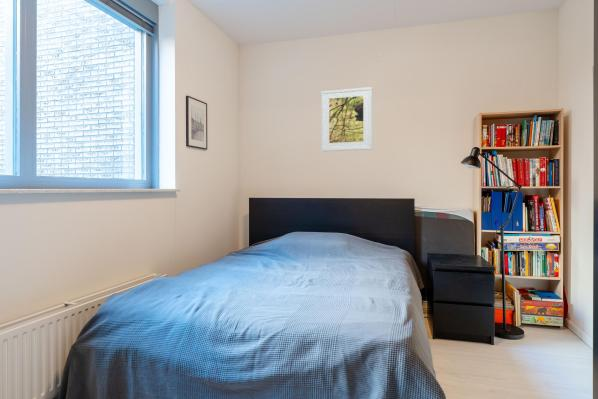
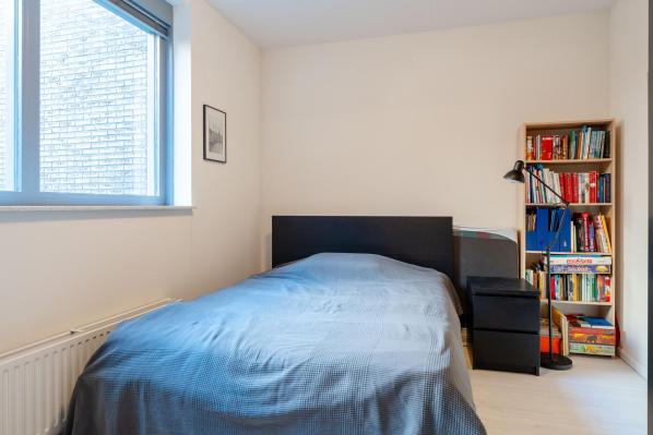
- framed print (346, 119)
